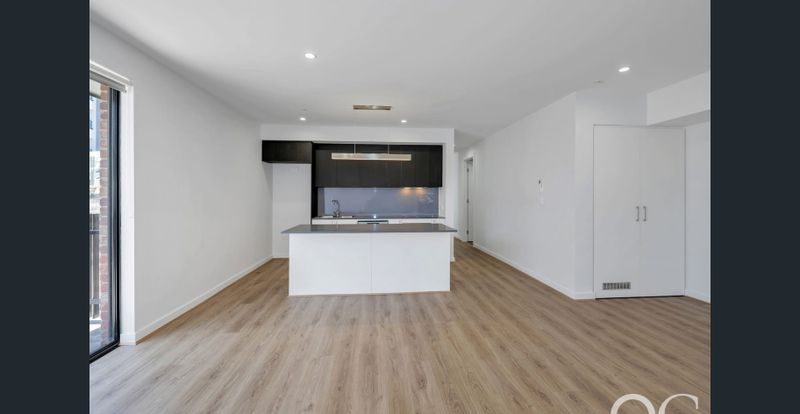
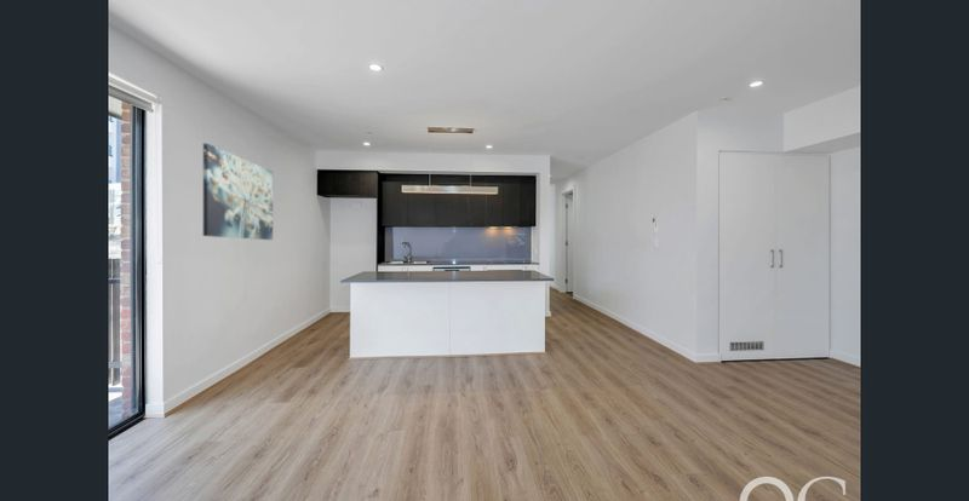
+ wall art (242, 198)
